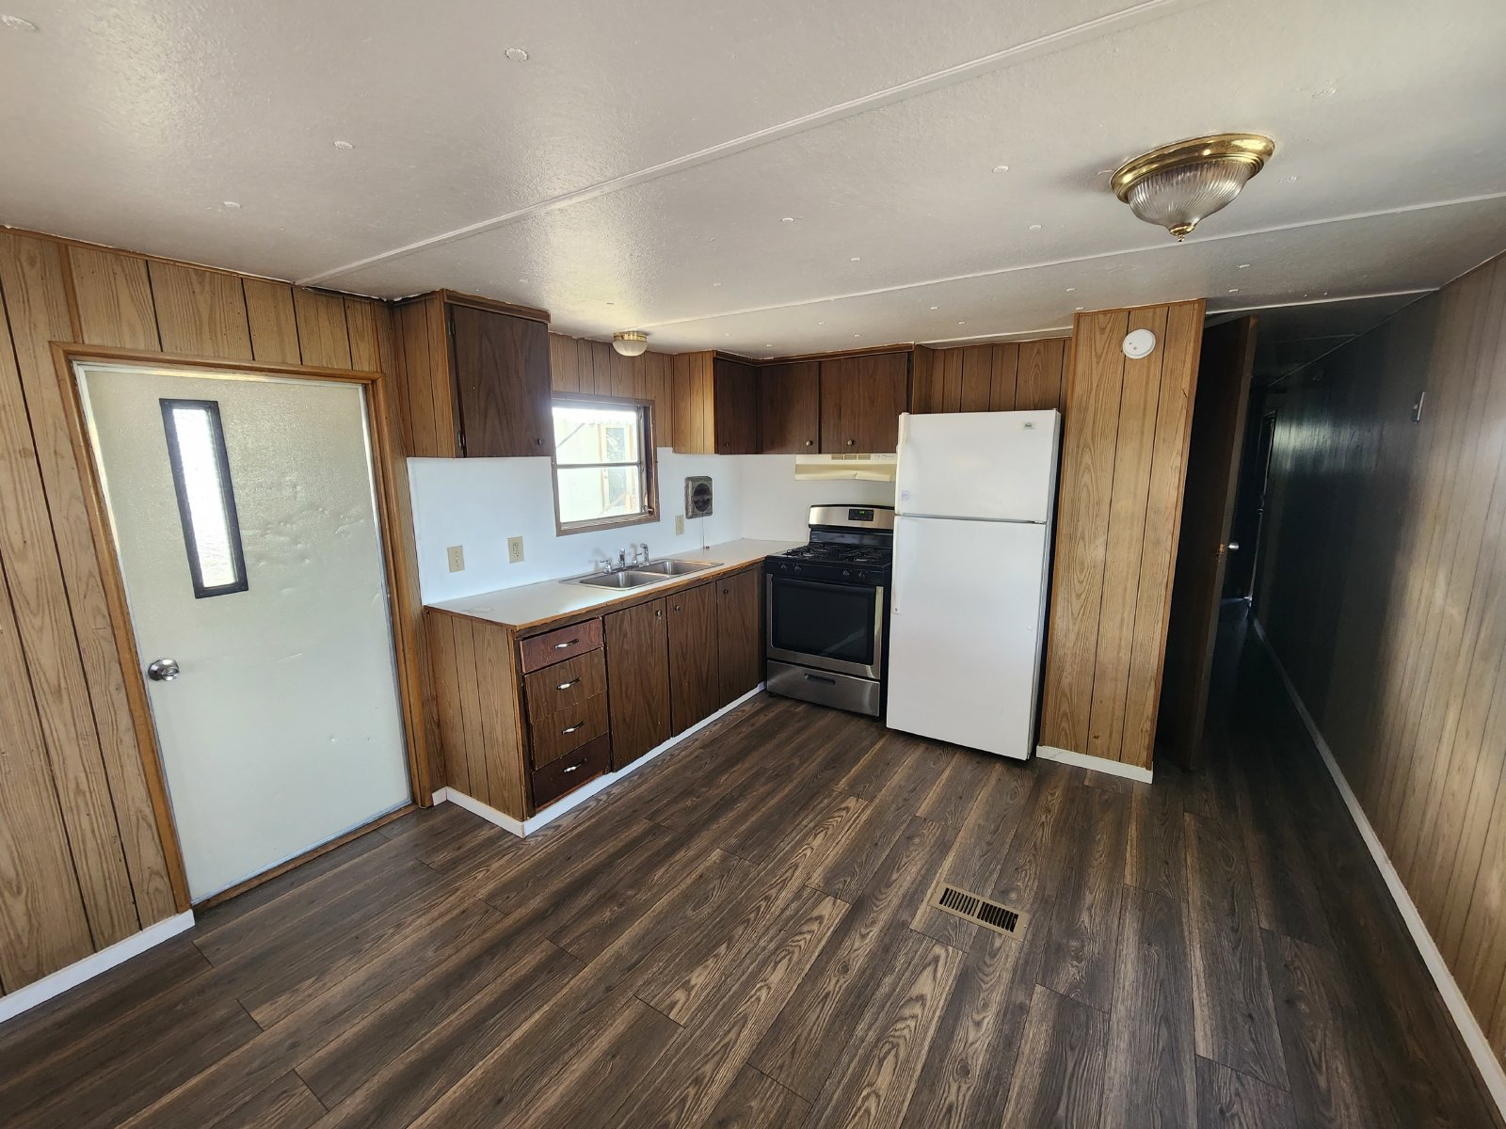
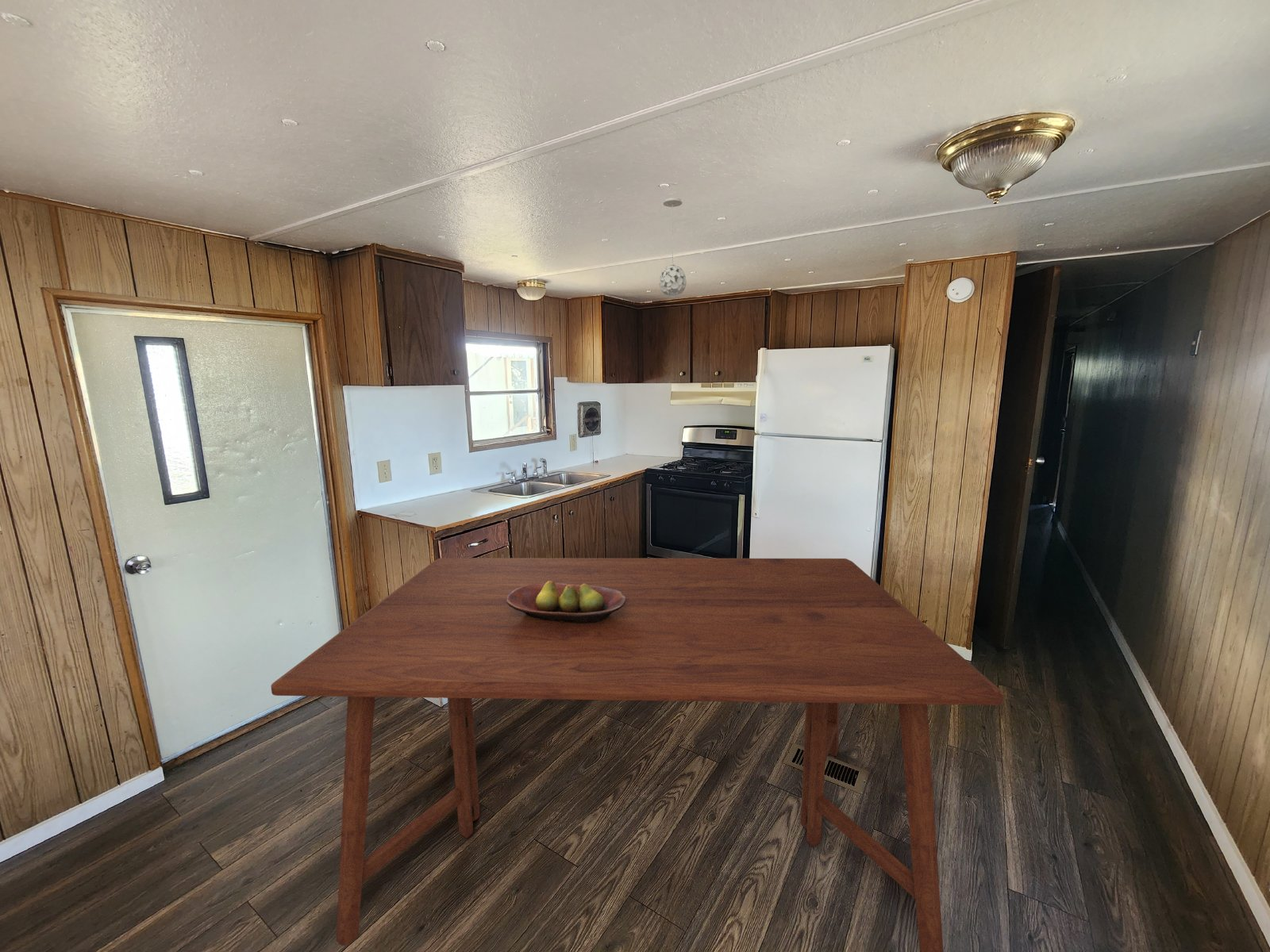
+ pendant light (672, 249)
+ dining table (636, 700)
+ fruit bowl (566, 598)
